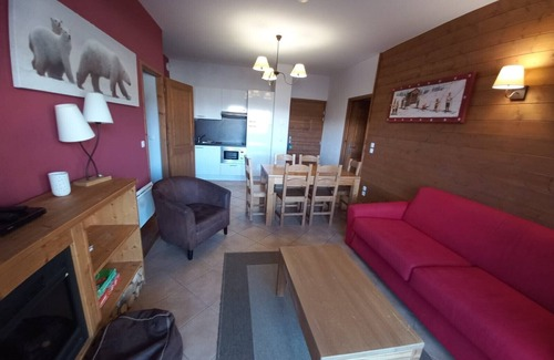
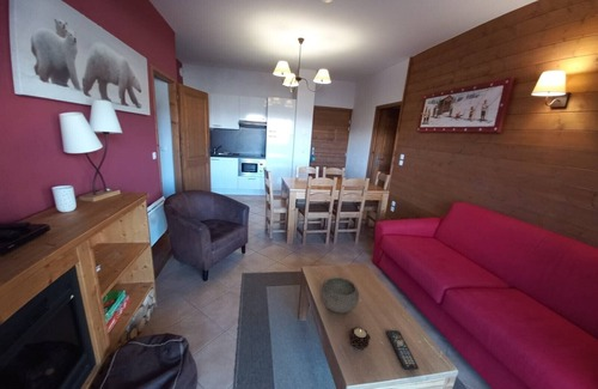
+ candle (359, 338)
+ remote control (401, 347)
+ bowl (338, 296)
